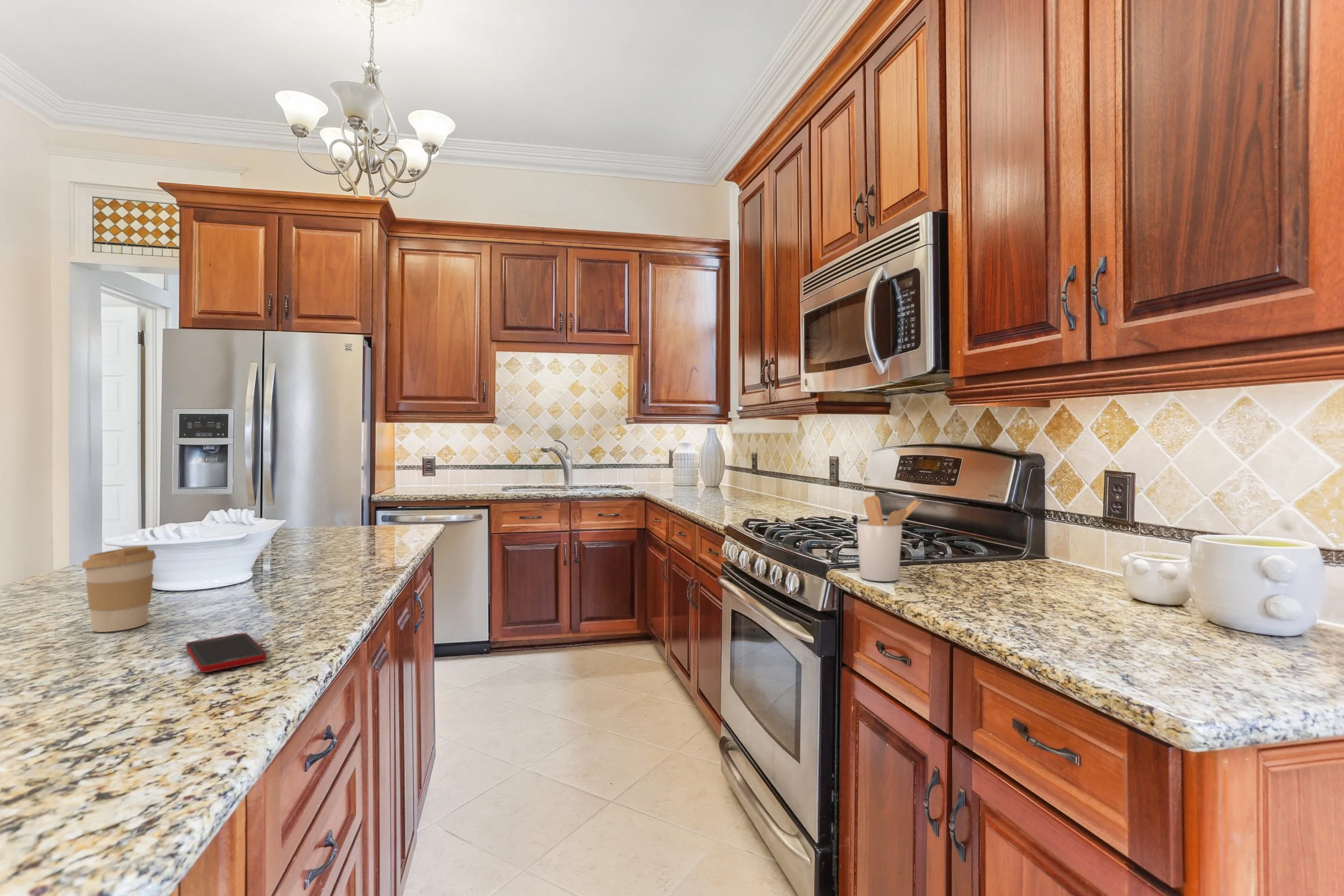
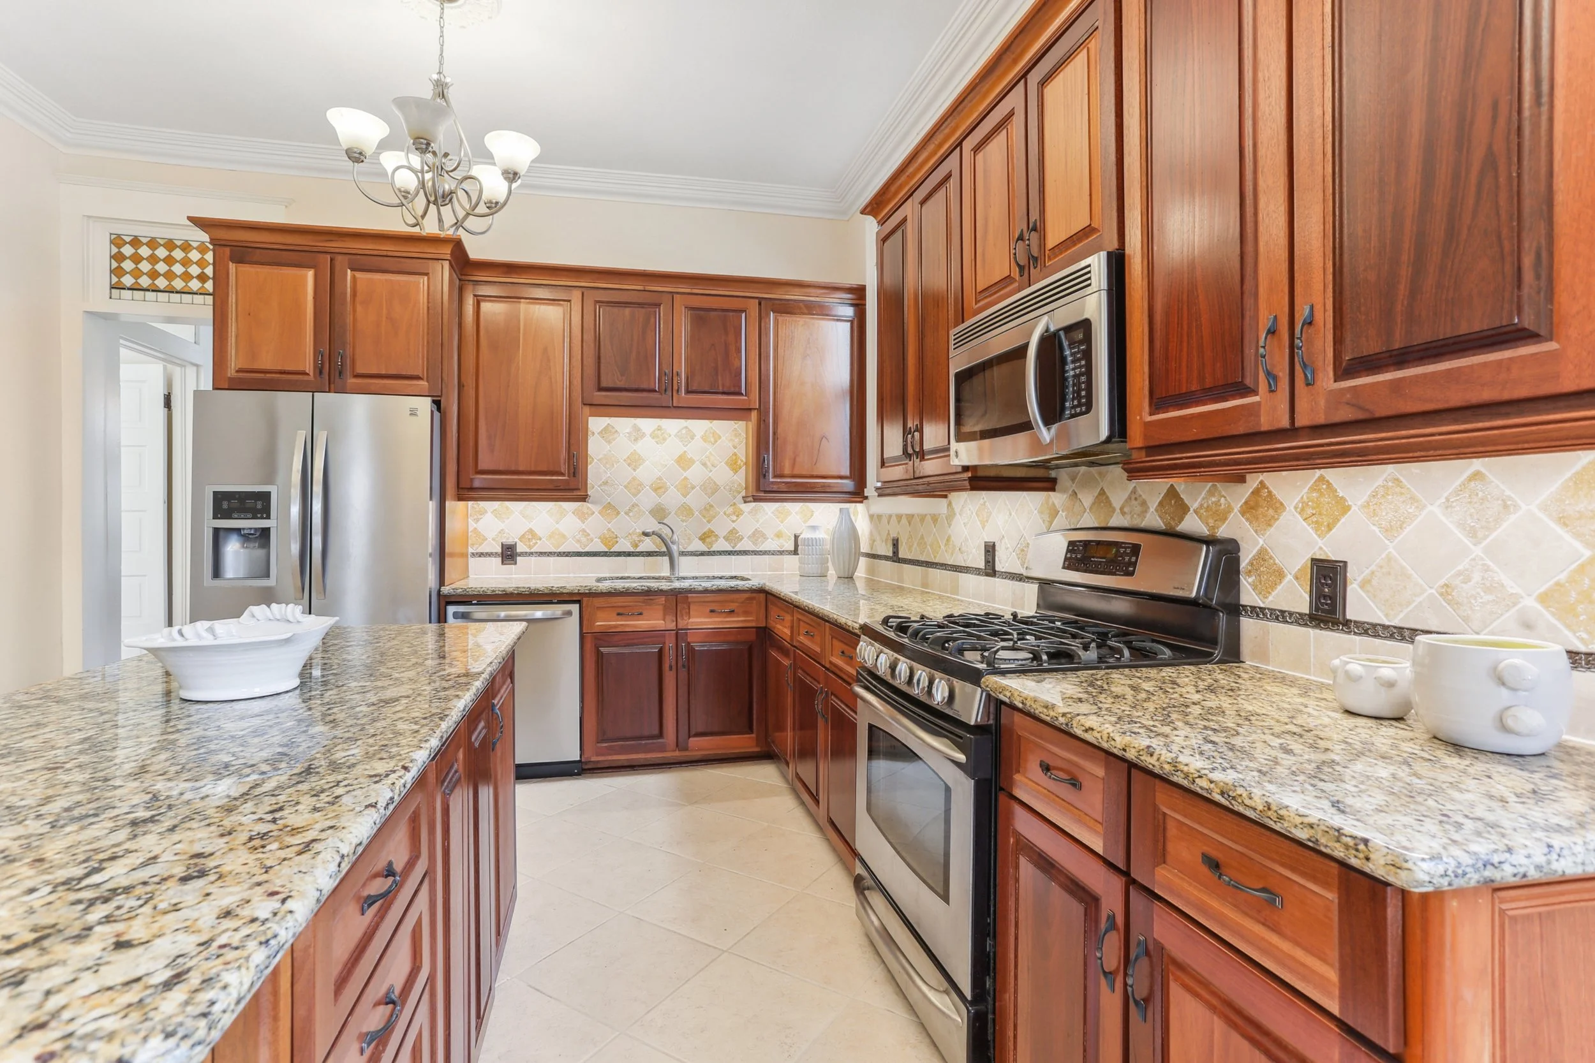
- cell phone (225, 651)
- utensil holder (890, 537)
- coffee cup (120, 586)
